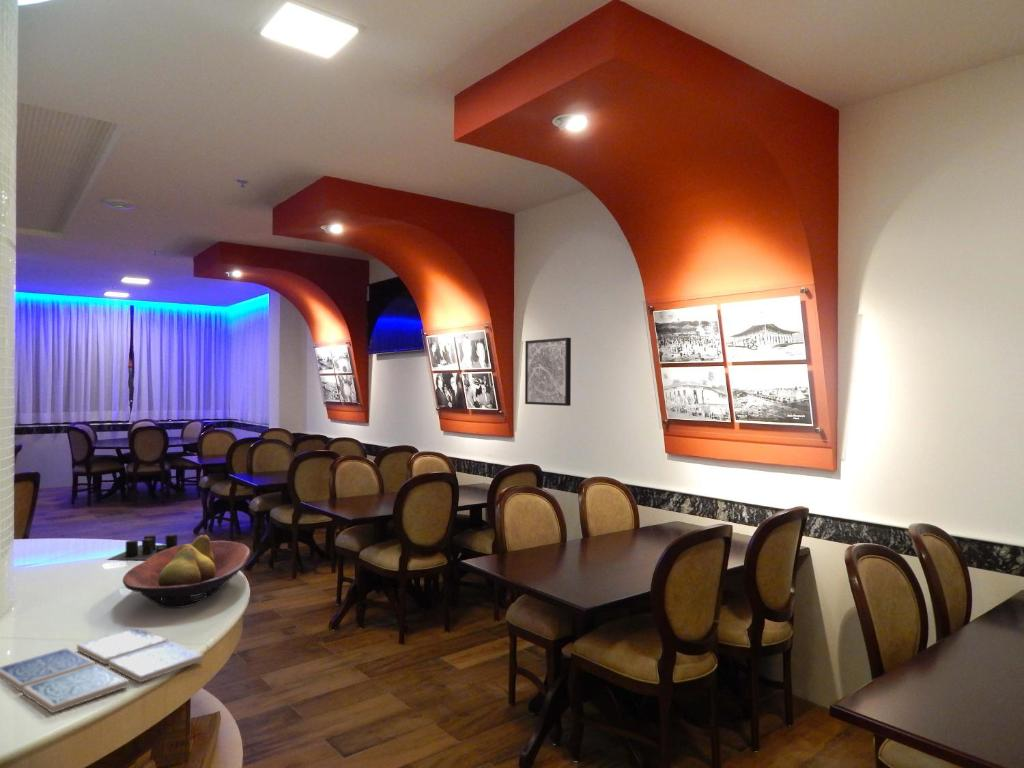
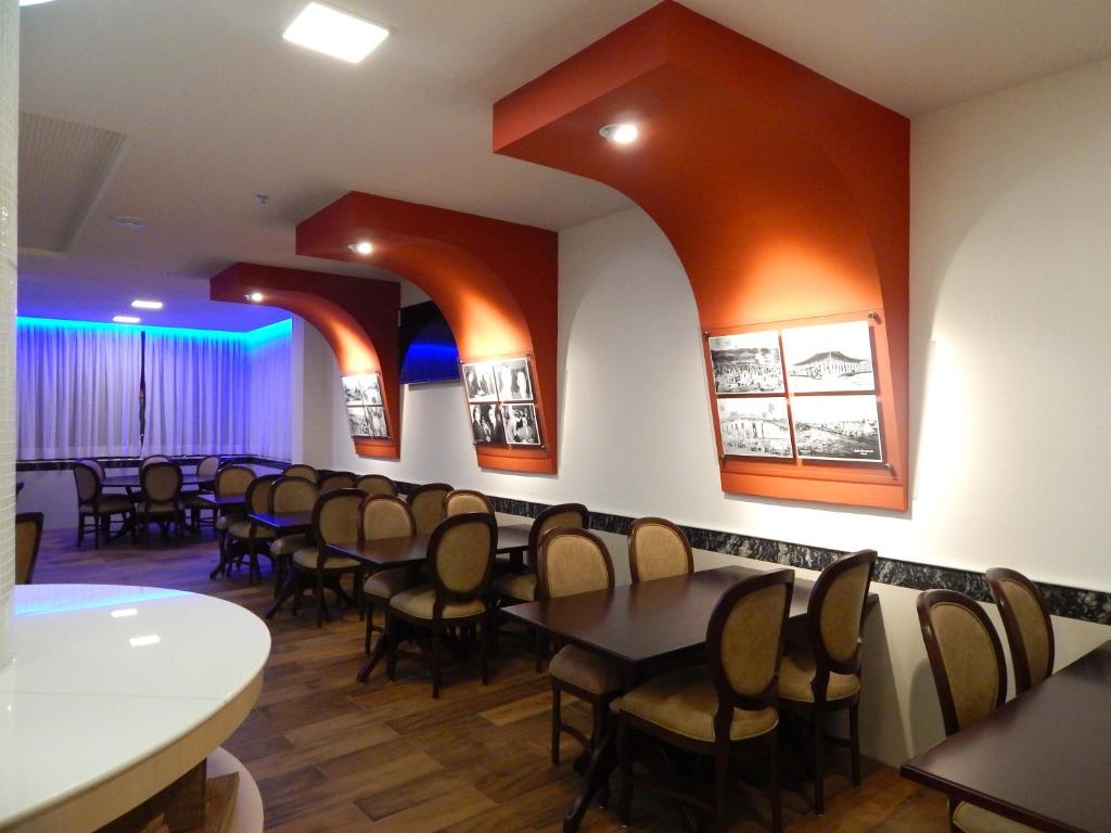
- drink coaster (100, 665)
- candle (153, 545)
- fruit bowl (191, 564)
- wall art (547, 372)
